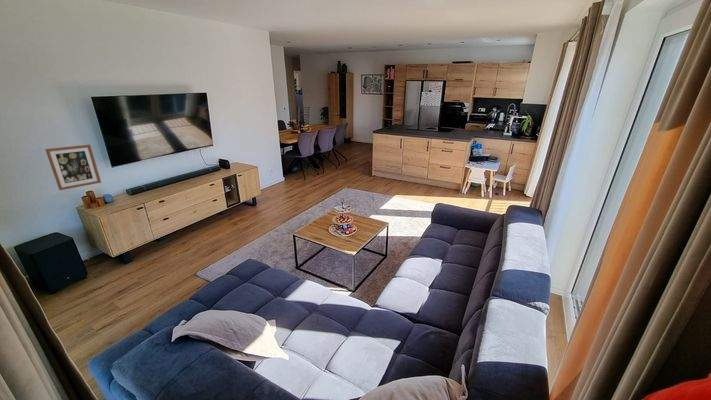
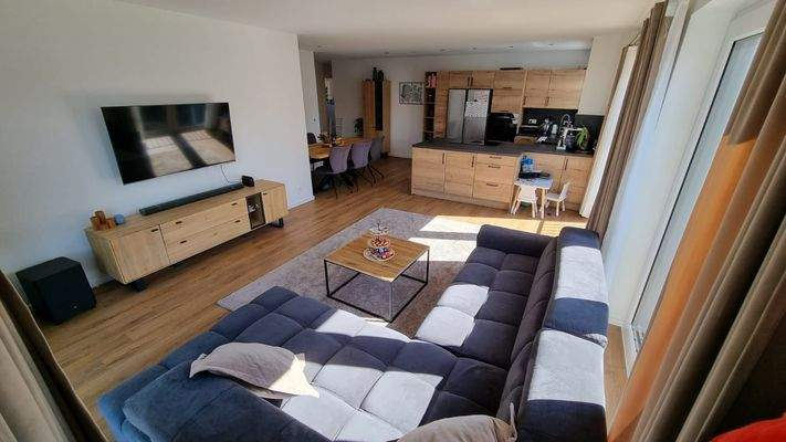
- wall art (75, 166)
